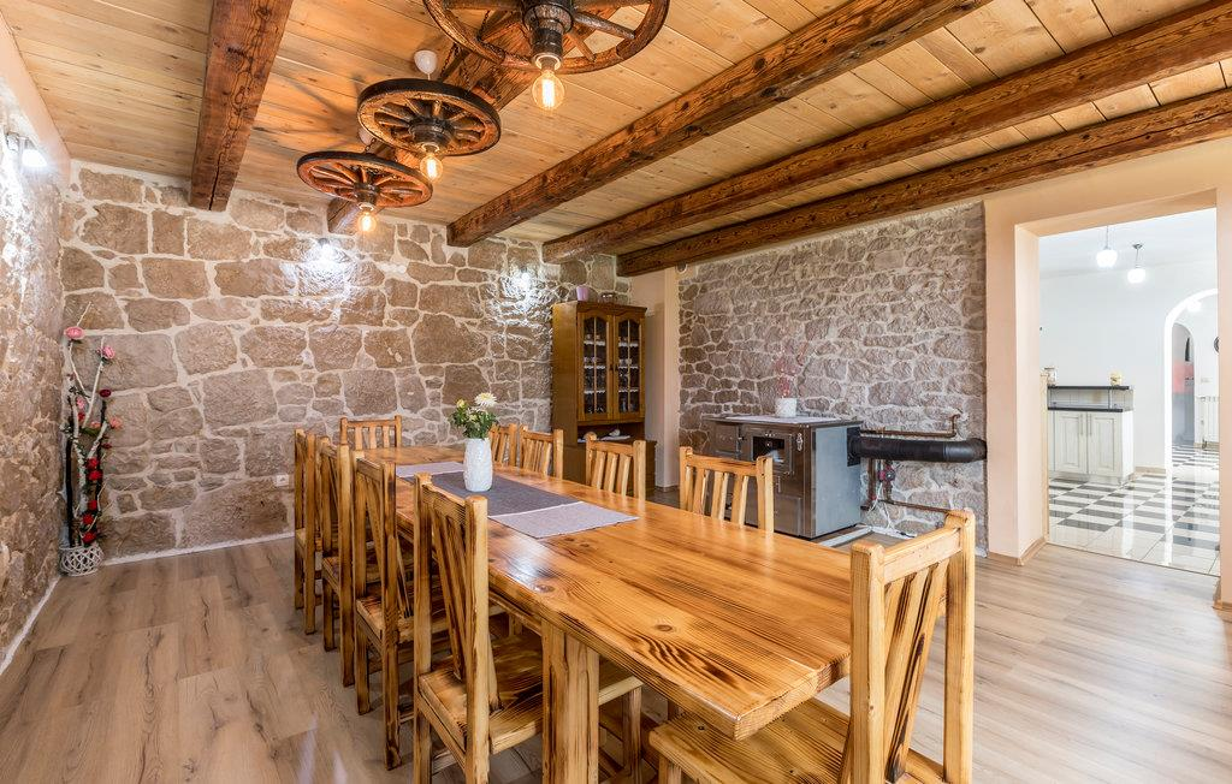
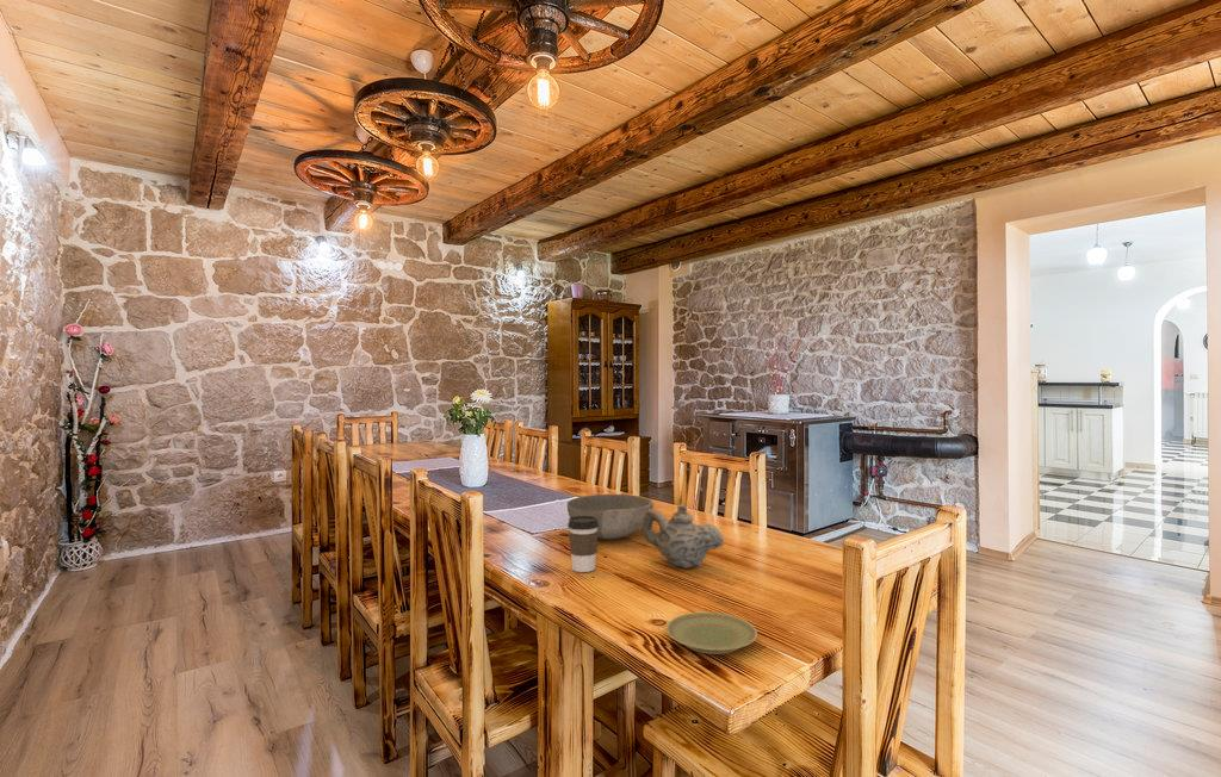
+ plate (711, 634)
+ teapot (681, 534)
+ coffee cup (583, 543)
+ bowl (609, 517)
